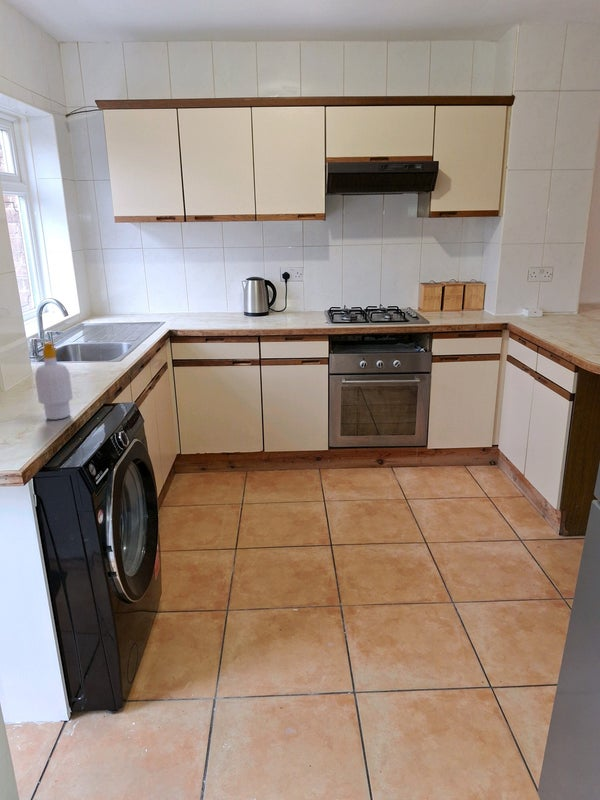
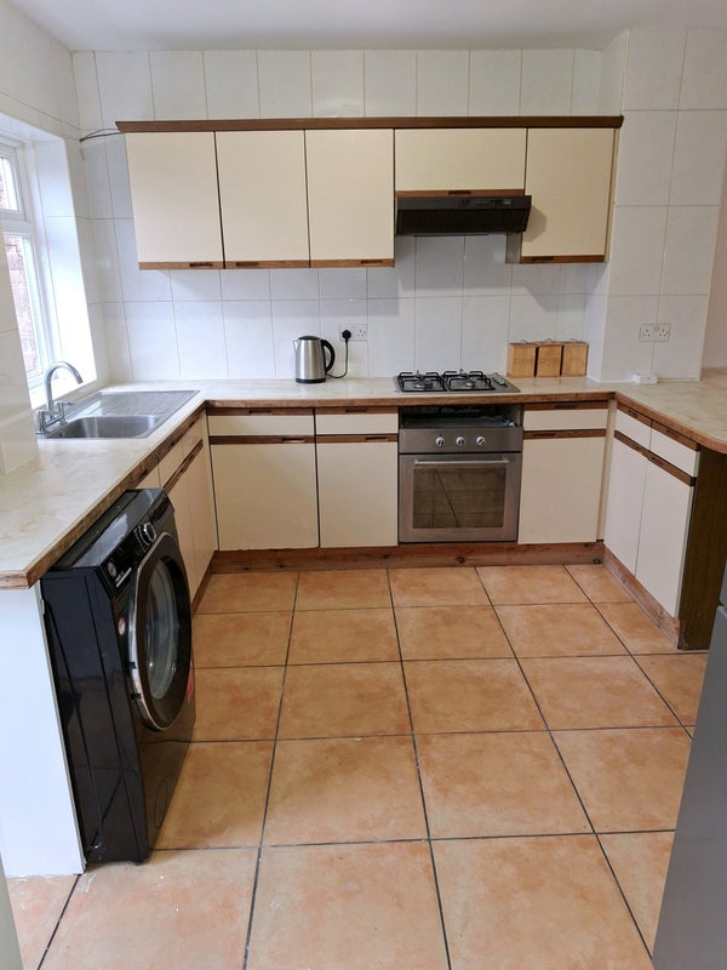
- soap bottle (53, 380)
